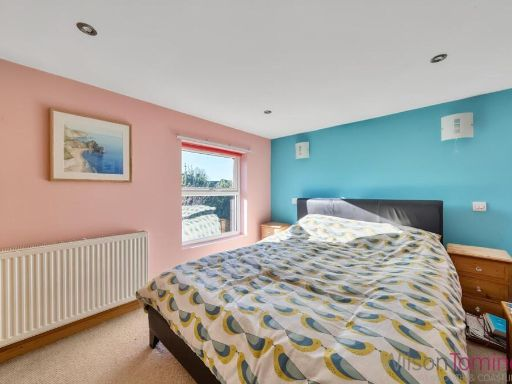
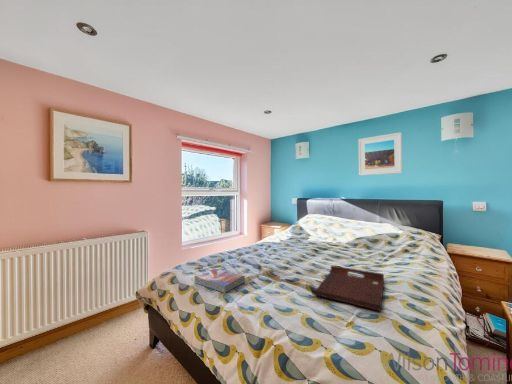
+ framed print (379, 155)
+ textbook (219, 279)
+ serving tray (350, 284)
